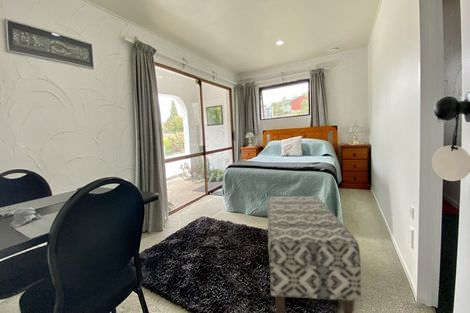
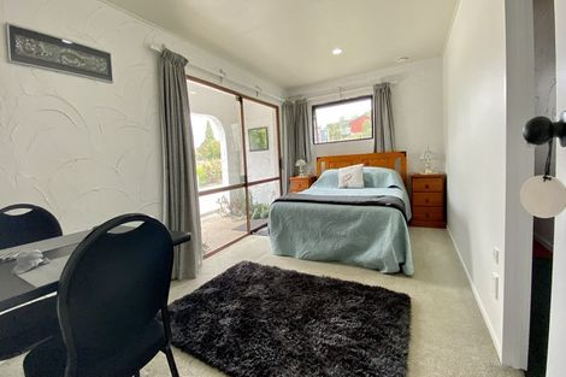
- bench (300, 242)
